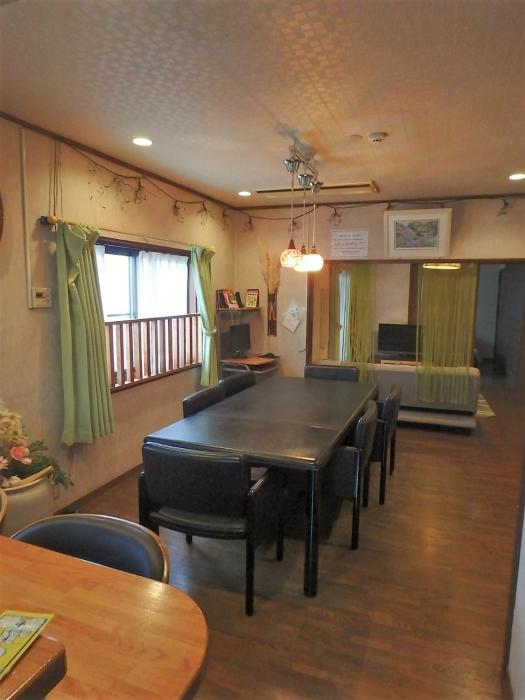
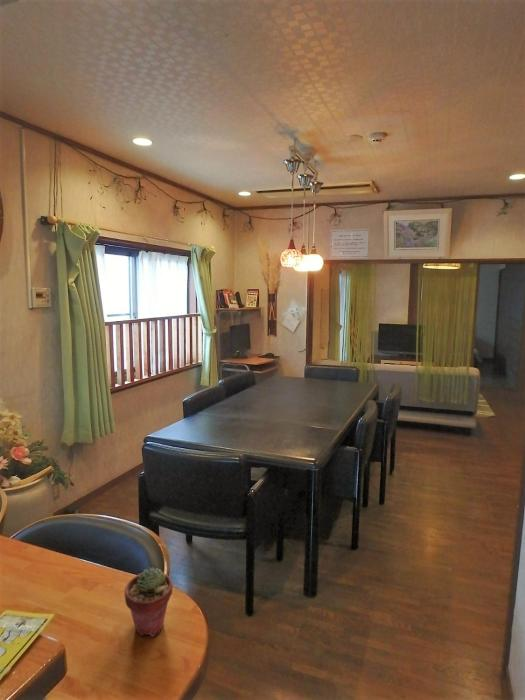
+ potted succulent (149, 597)
